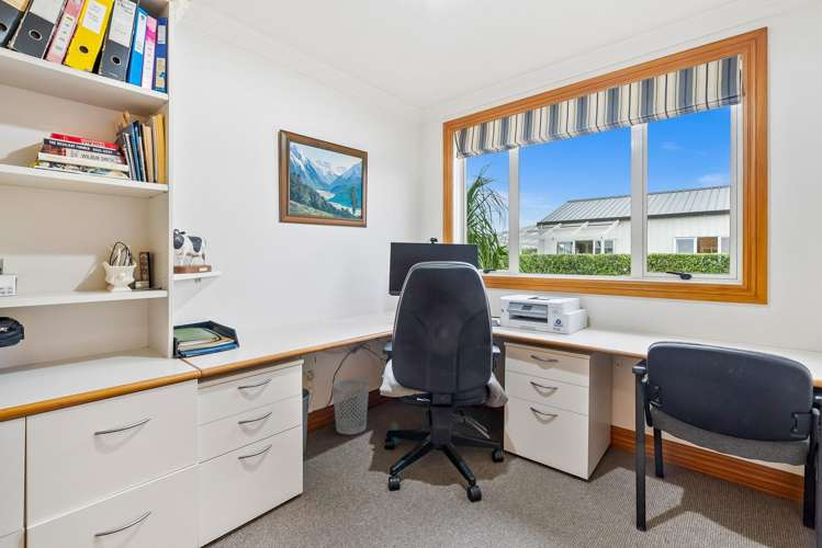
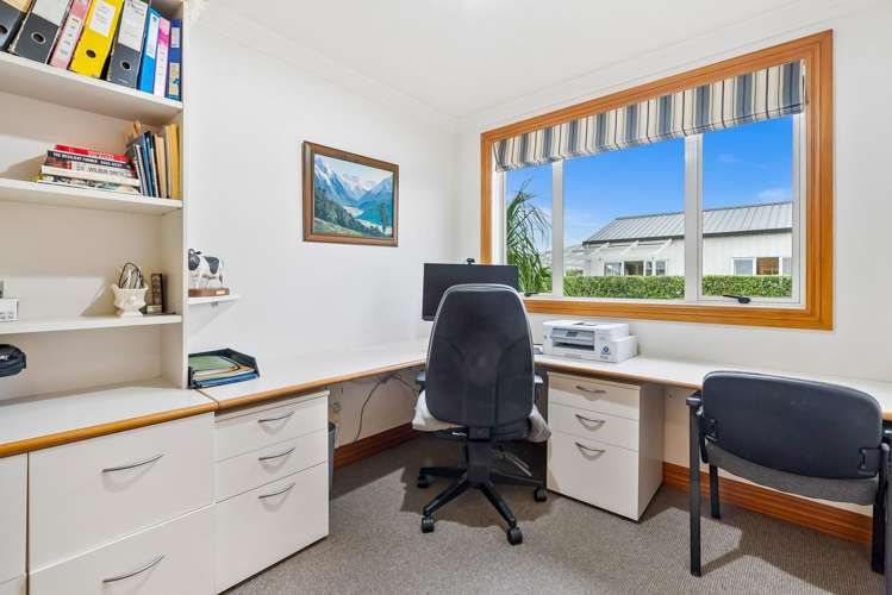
- wastebasket (350, 406)
